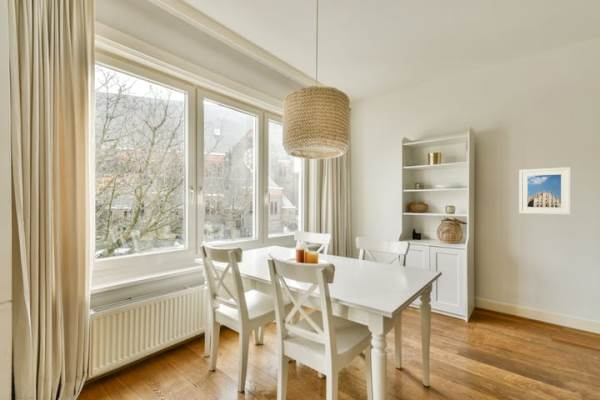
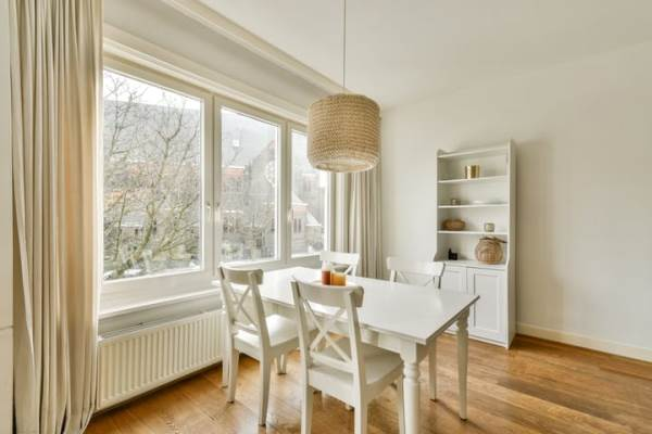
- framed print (543, 191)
